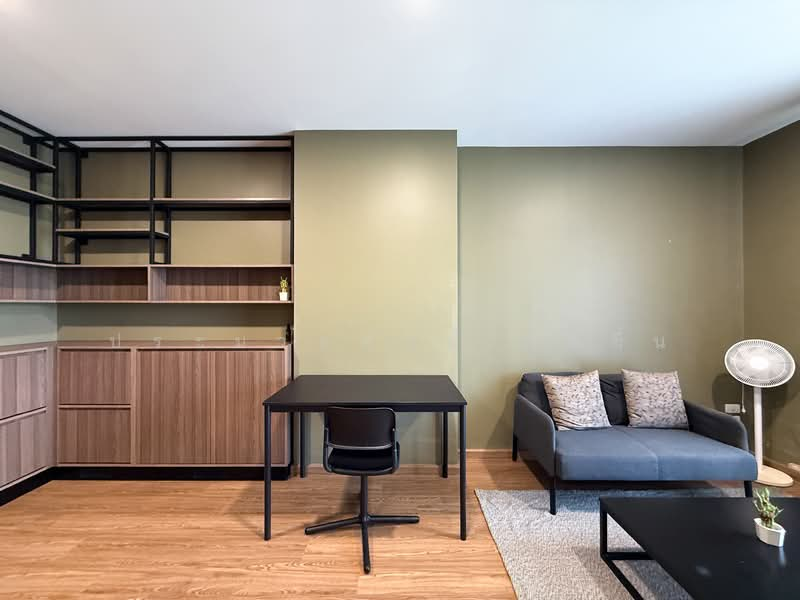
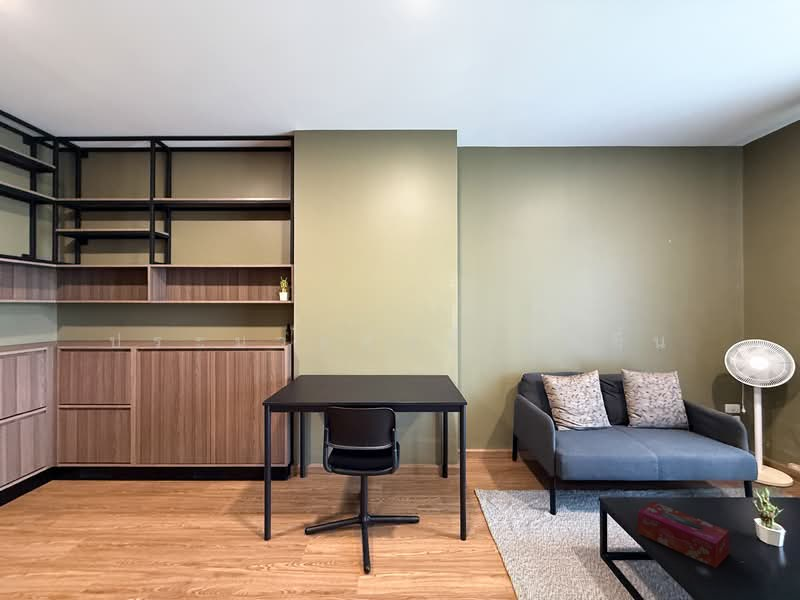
+ tissue box (681, 531)
